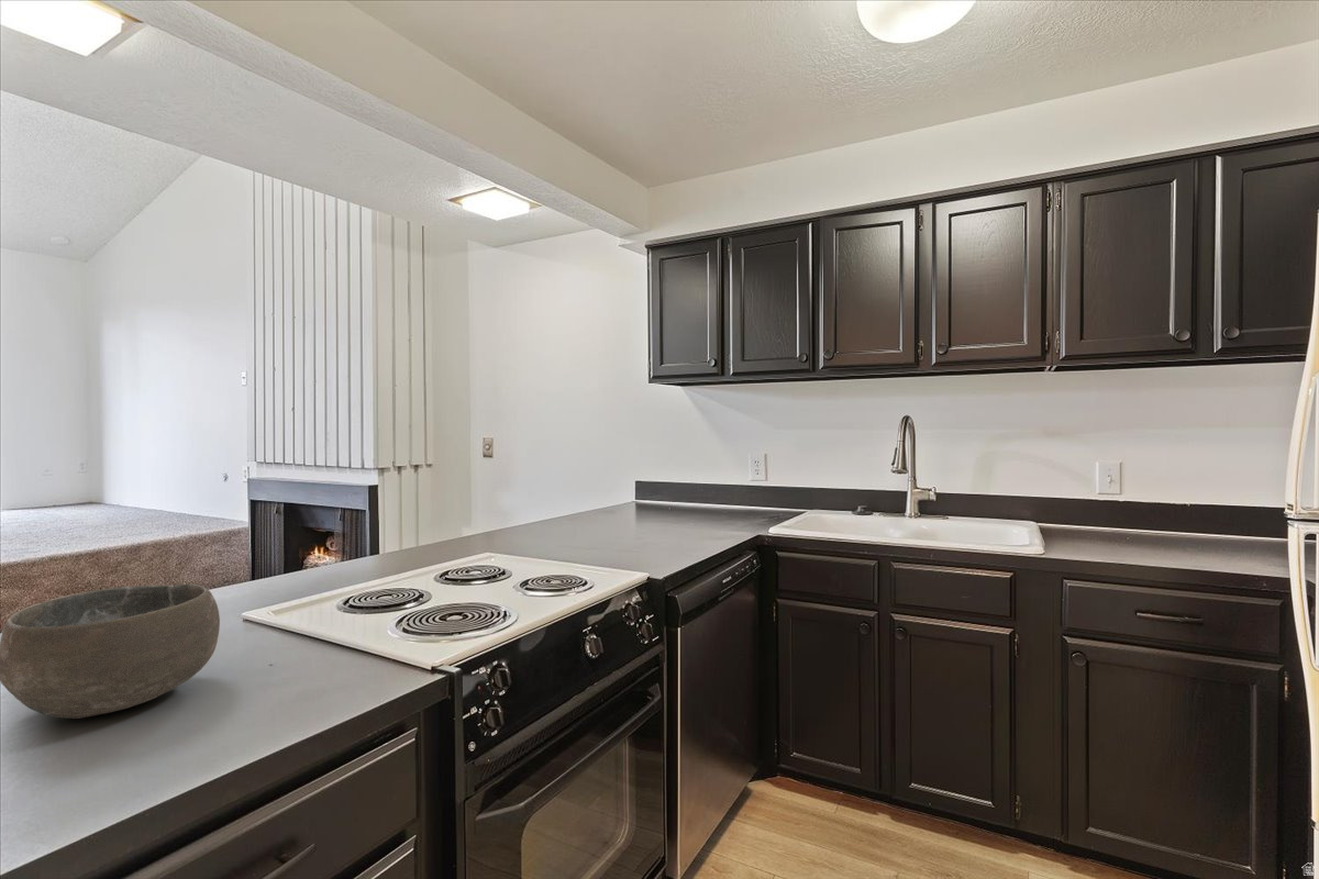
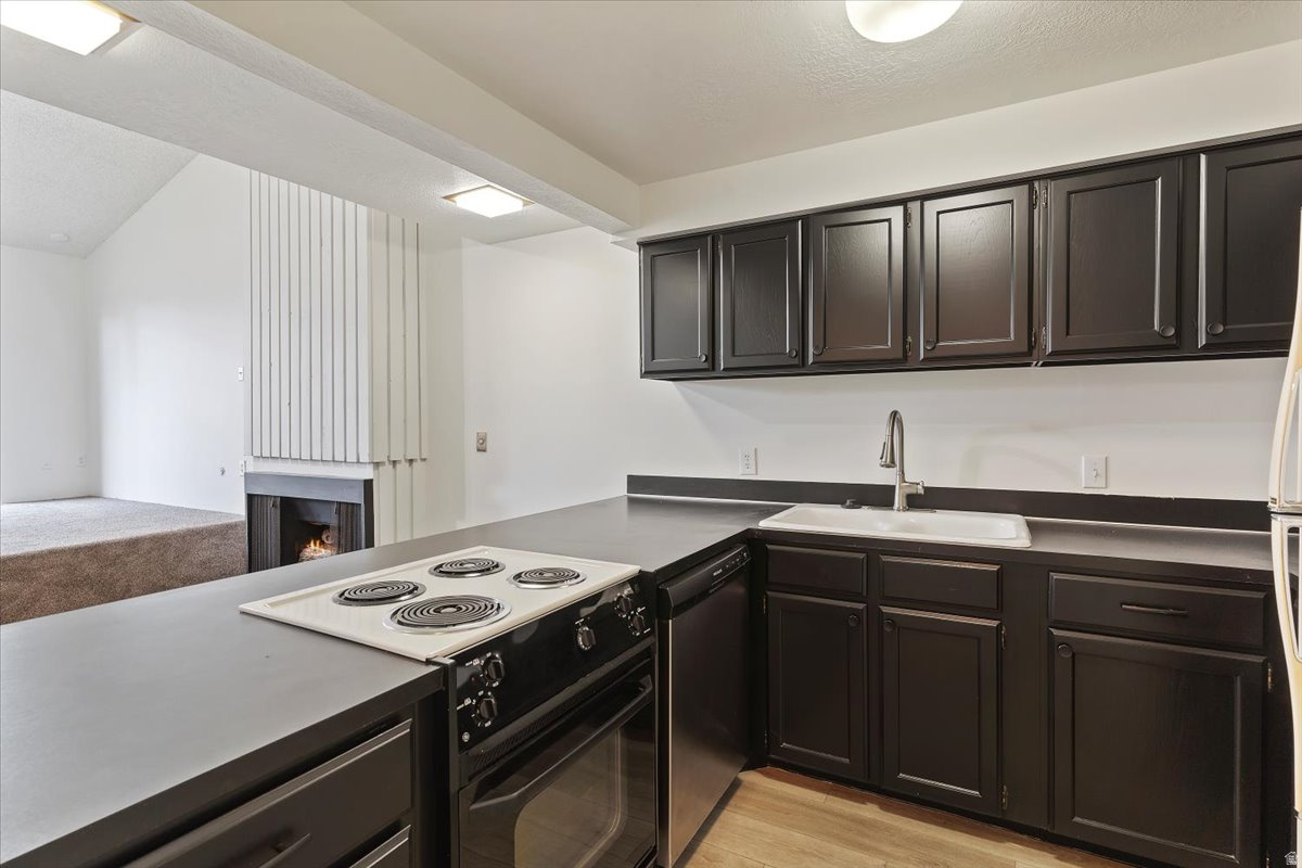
- bowl (118, 650)
